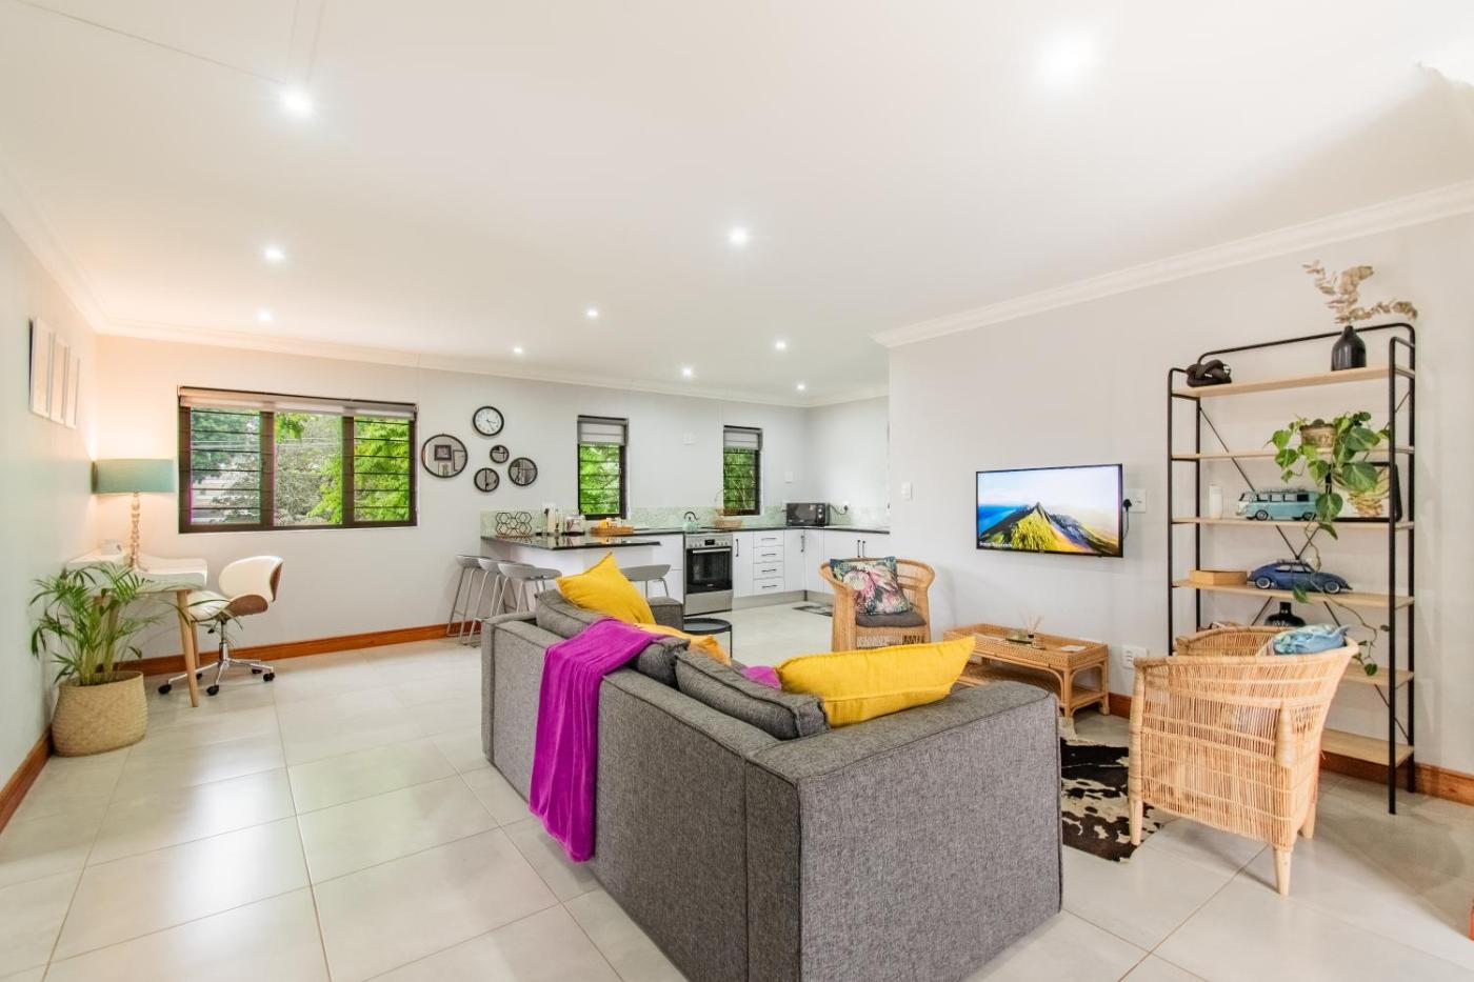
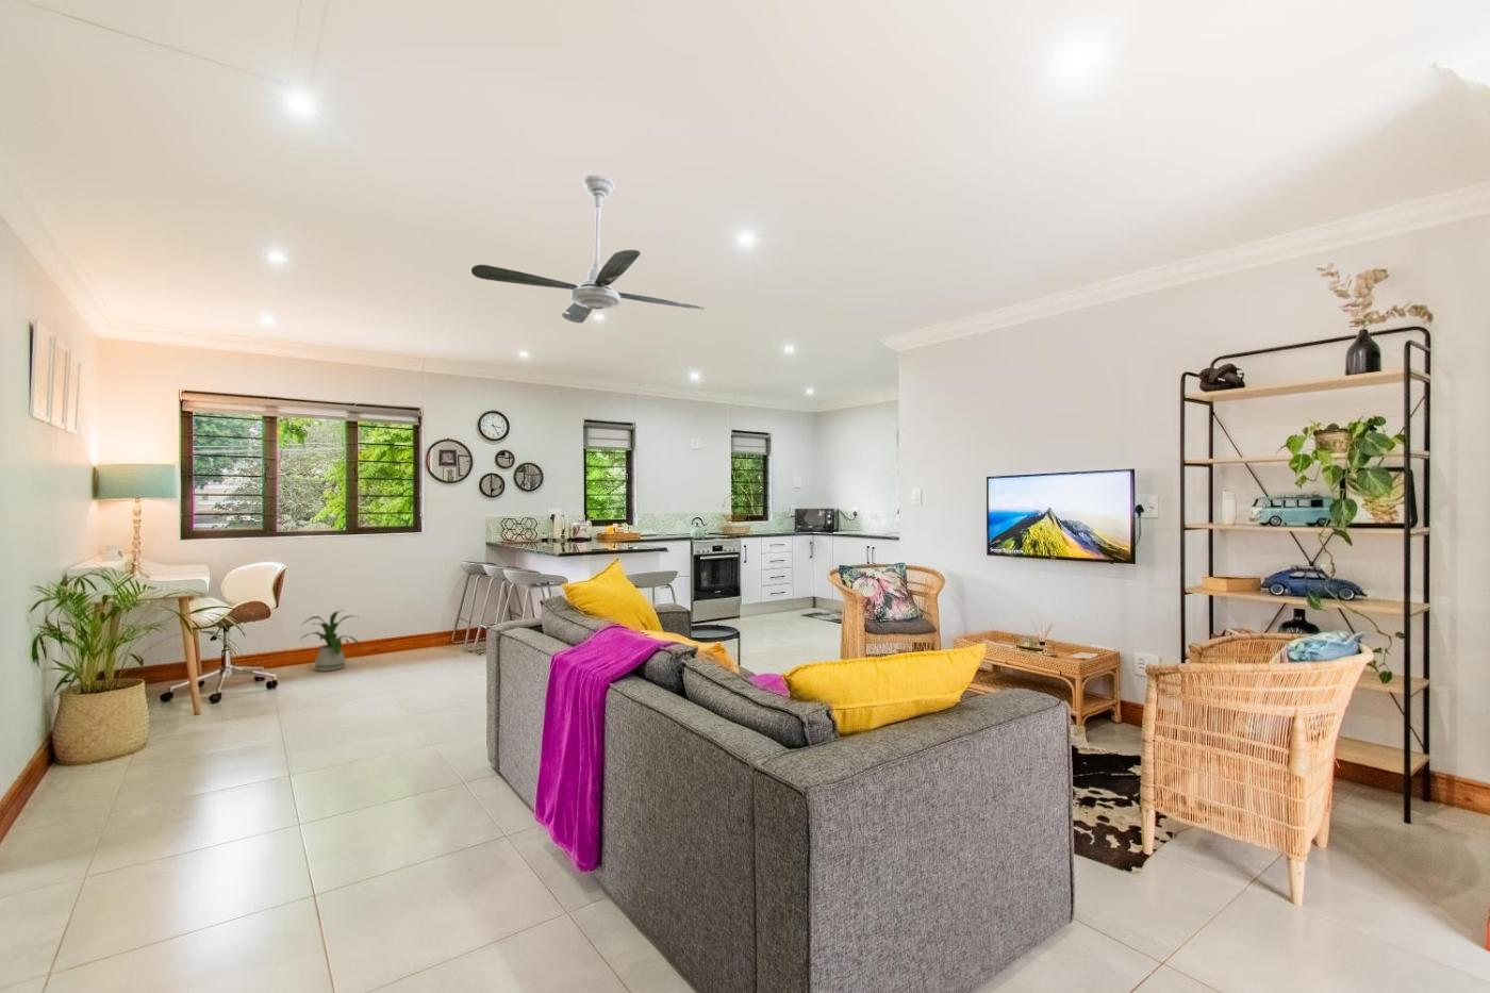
+ house plant (331, 636)
+ ceiling fan (596, 242)
